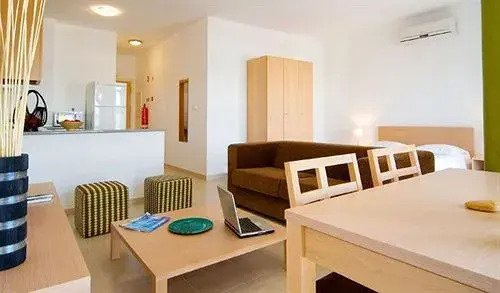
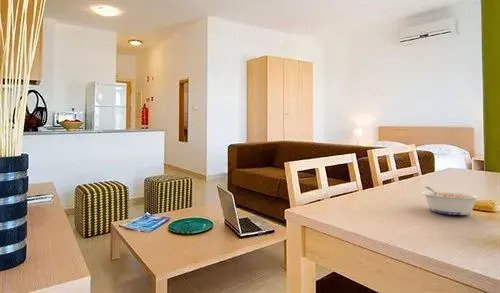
+ legume (447, 201)
